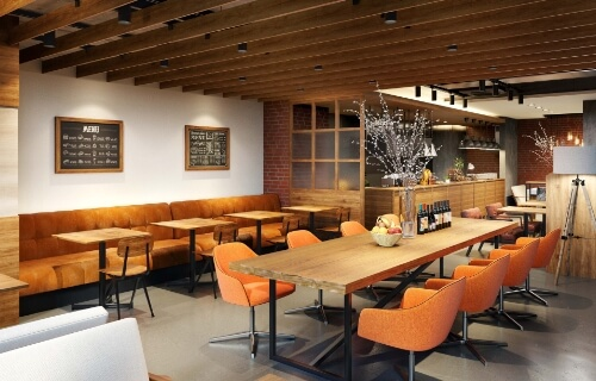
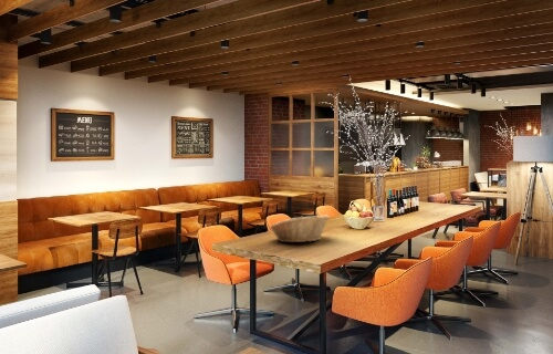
+ fruit basket (300, 227)
